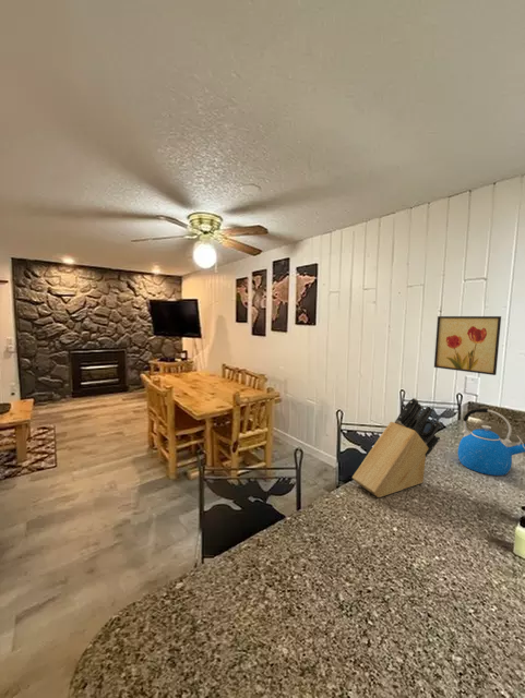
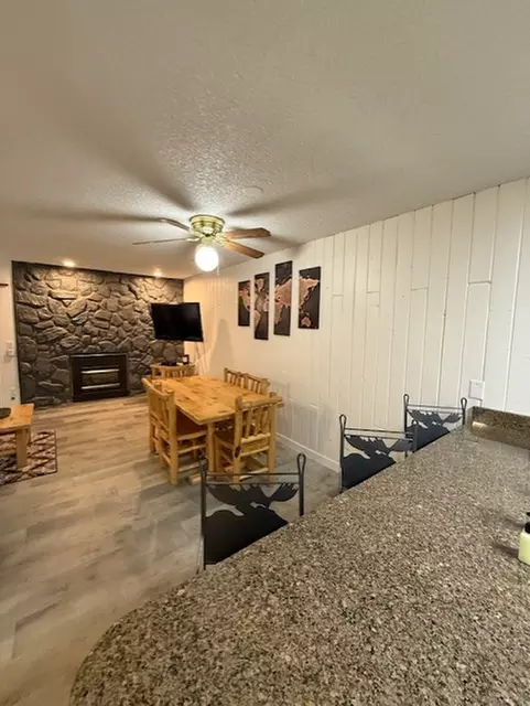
- knife block (398, 442)
- kettle (491, 438)
- wall art (465, 344)
